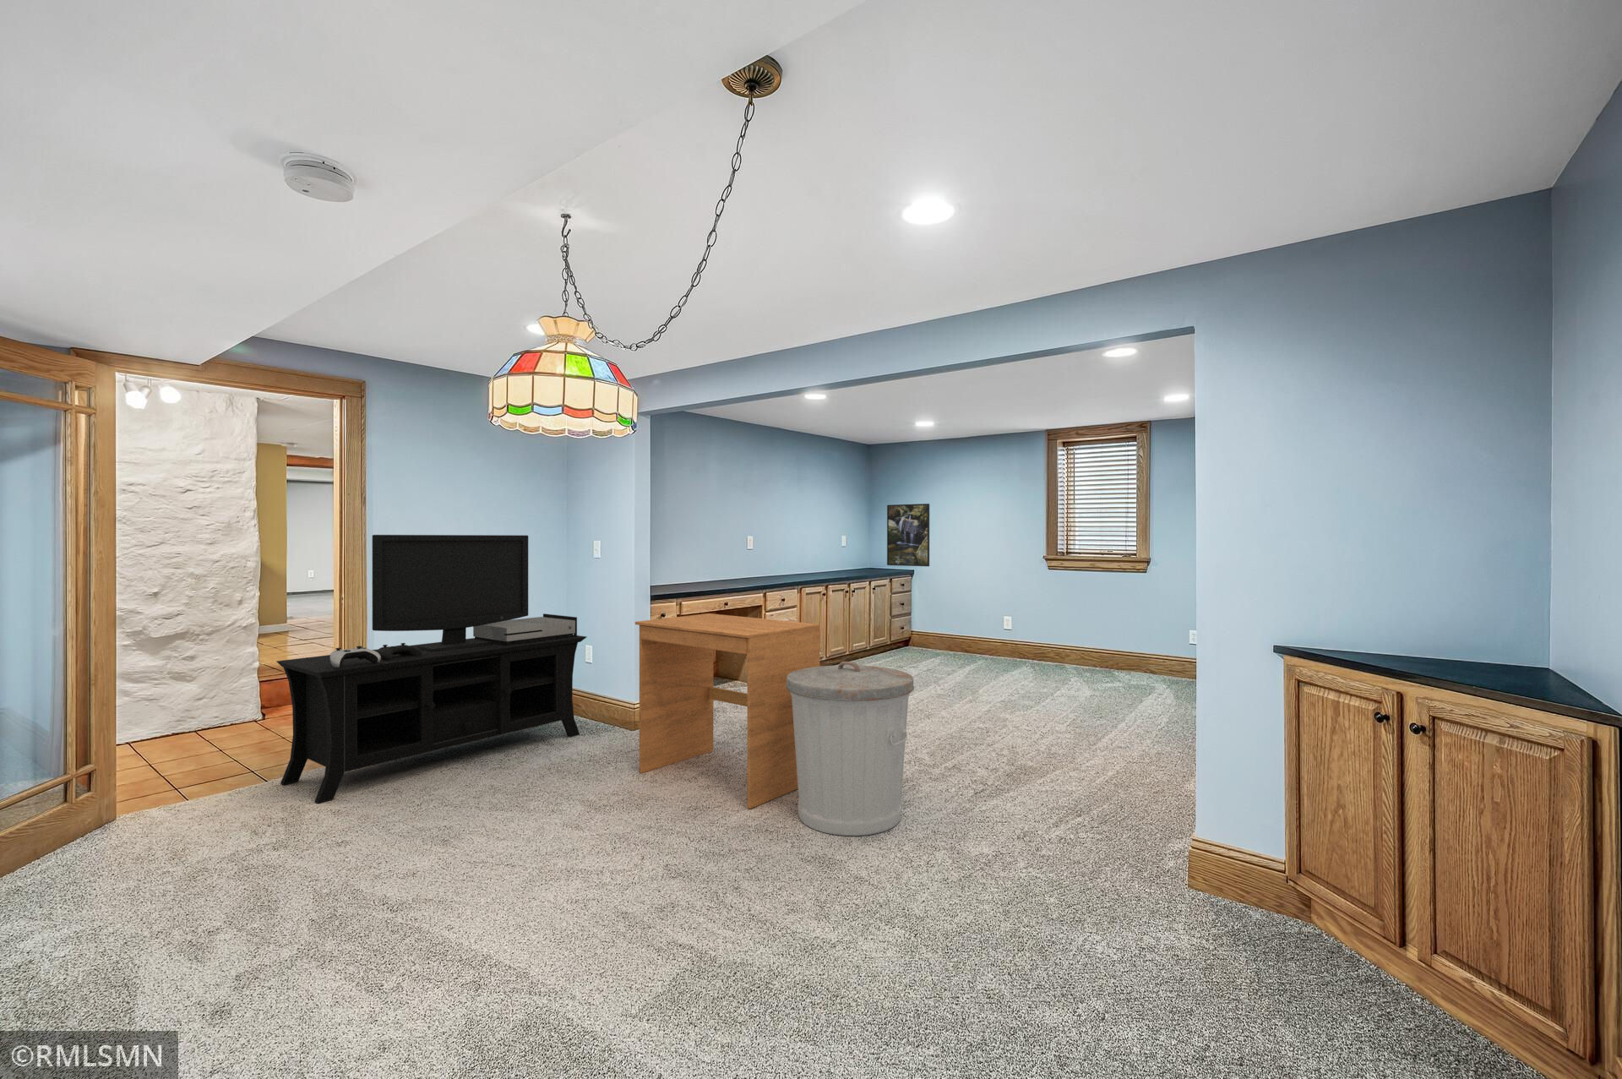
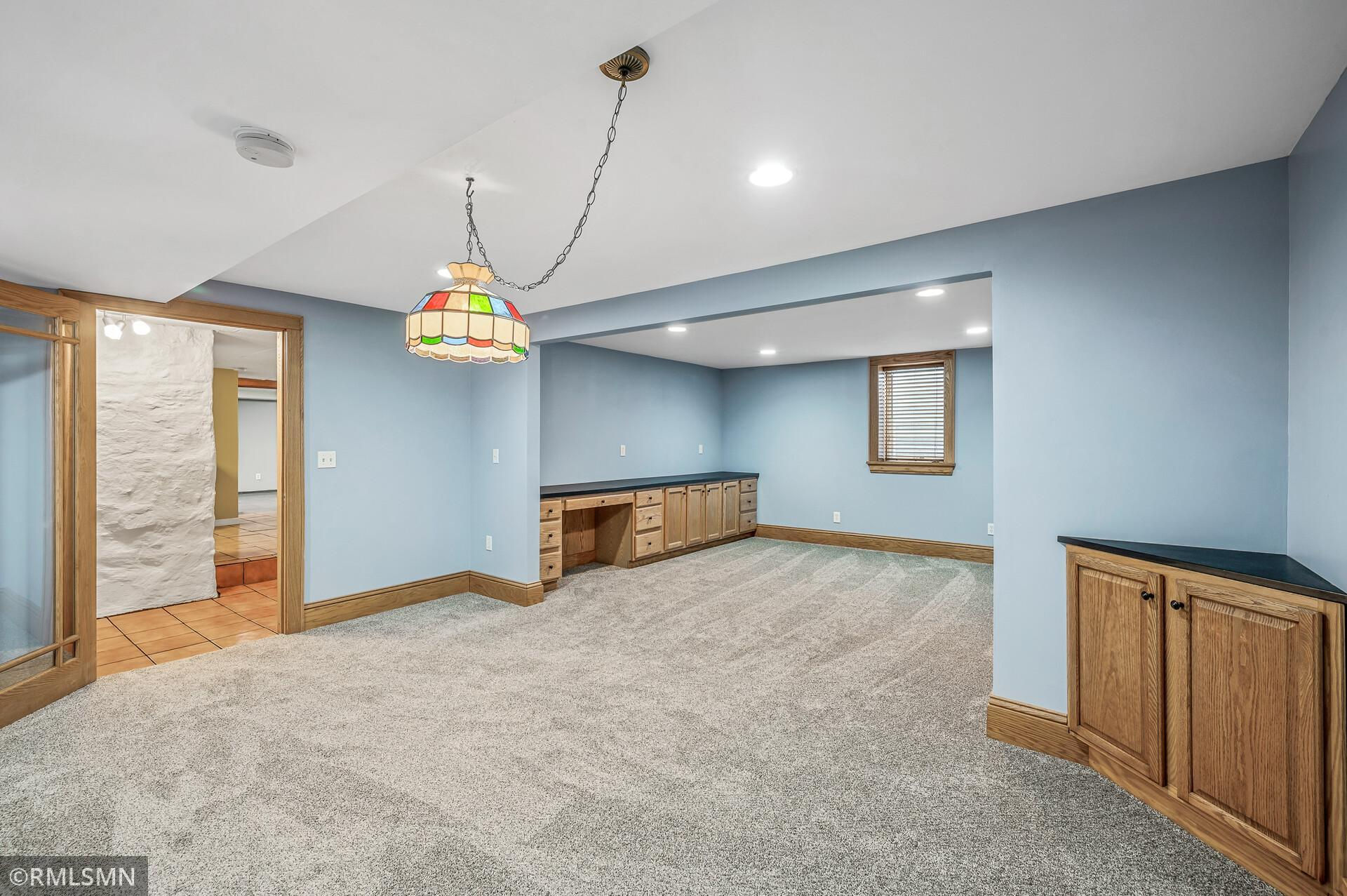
- trash can (849, 738)
- media console (449, 645)
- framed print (907, 535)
- desk (726, 700)
